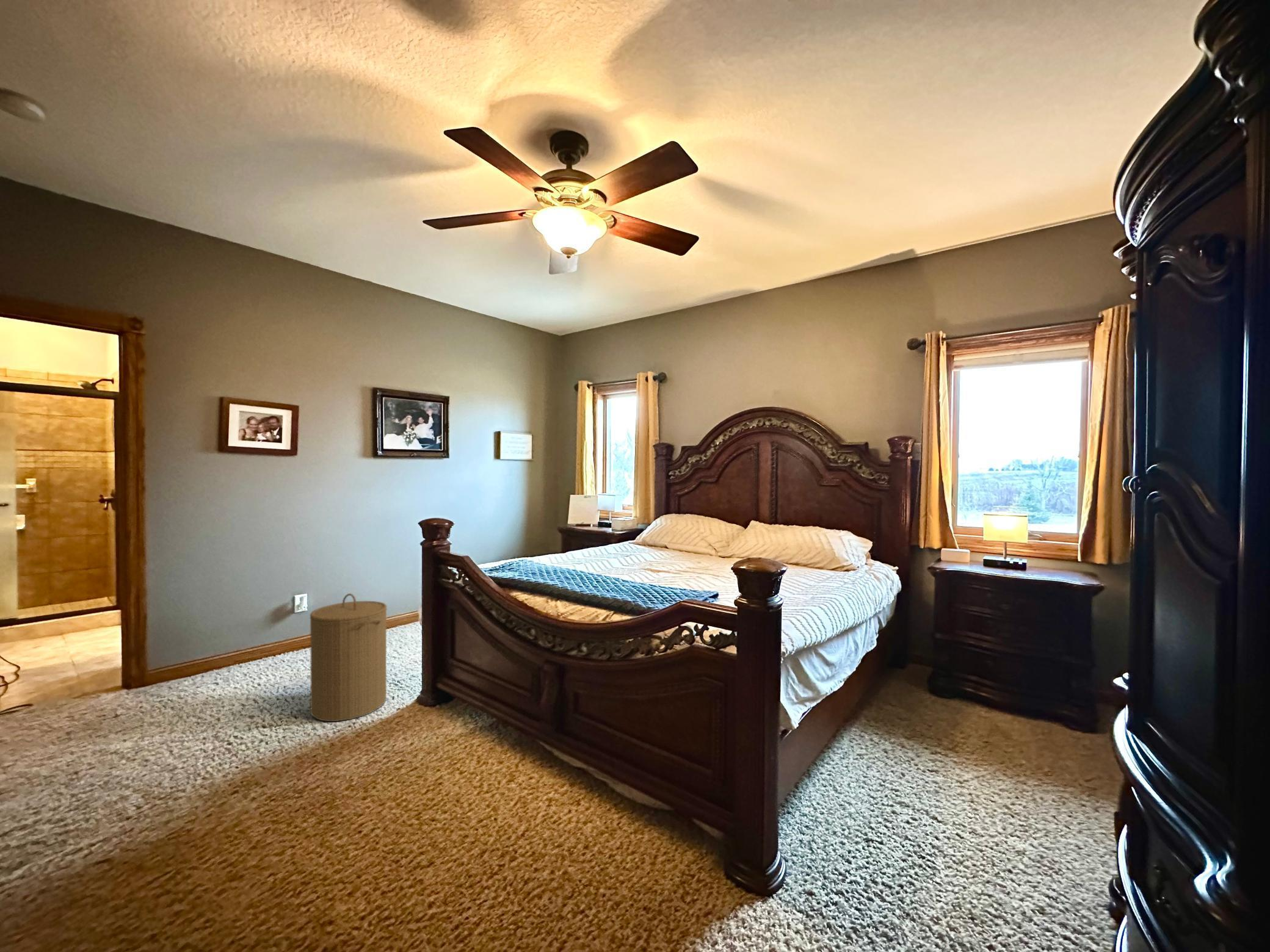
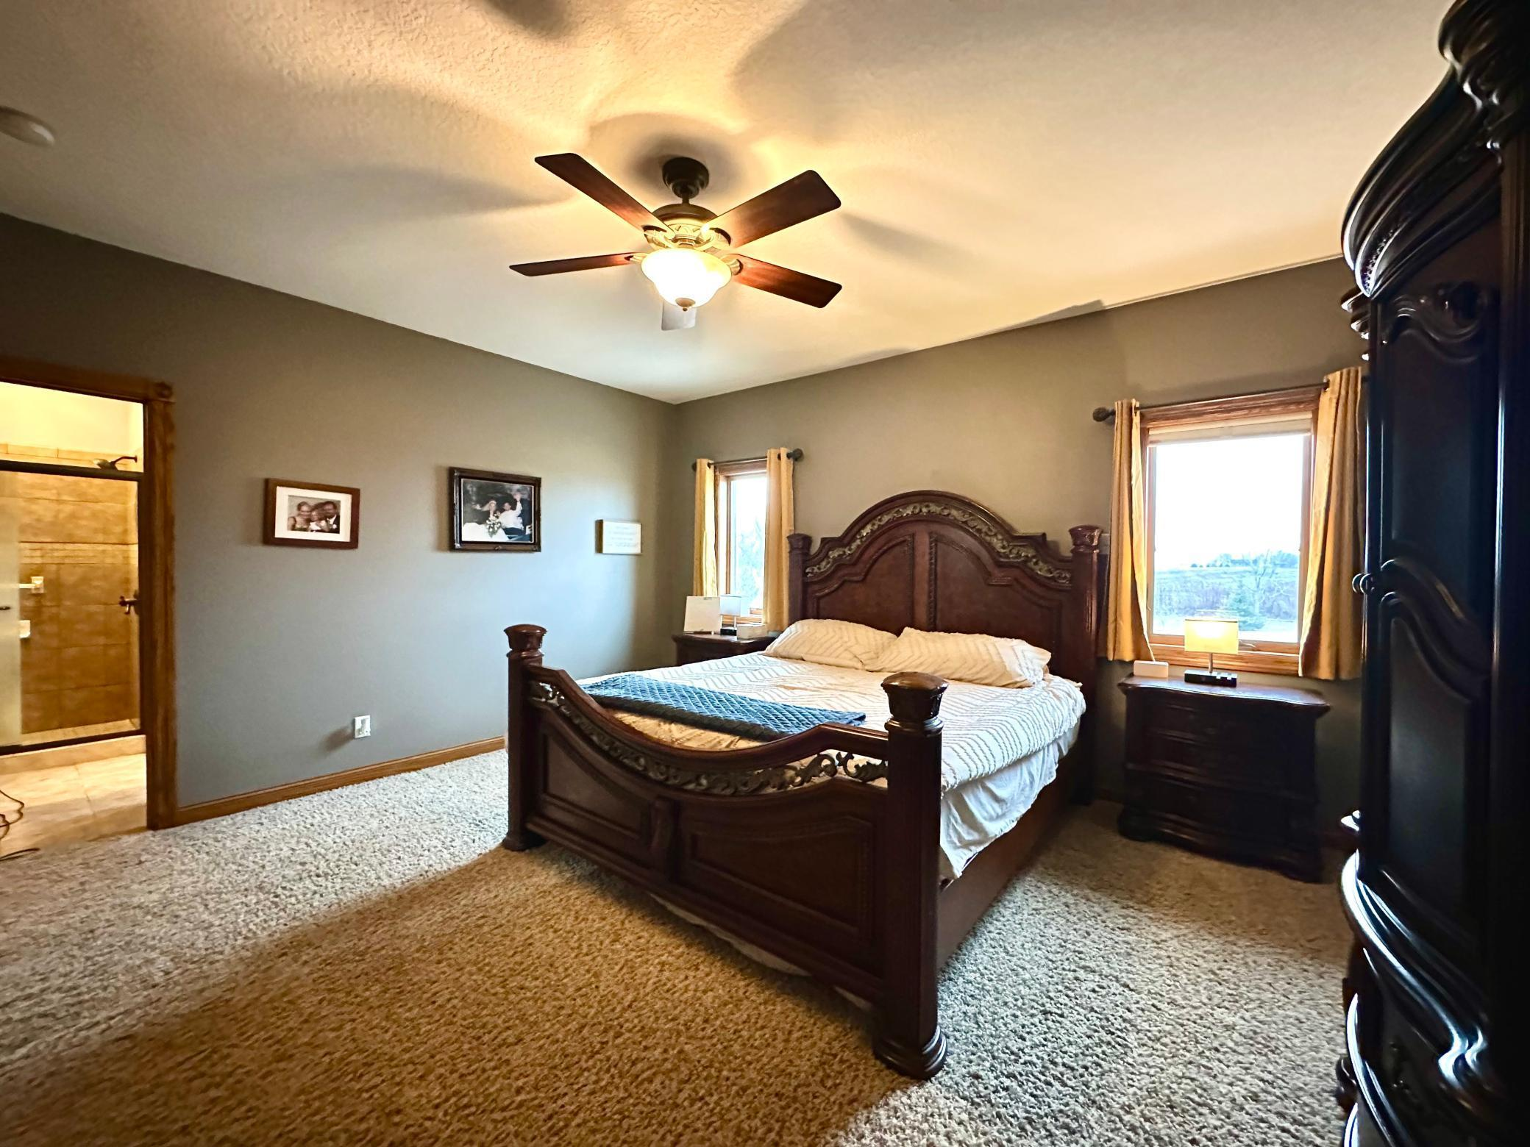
- laundry hamper (349, 649)
